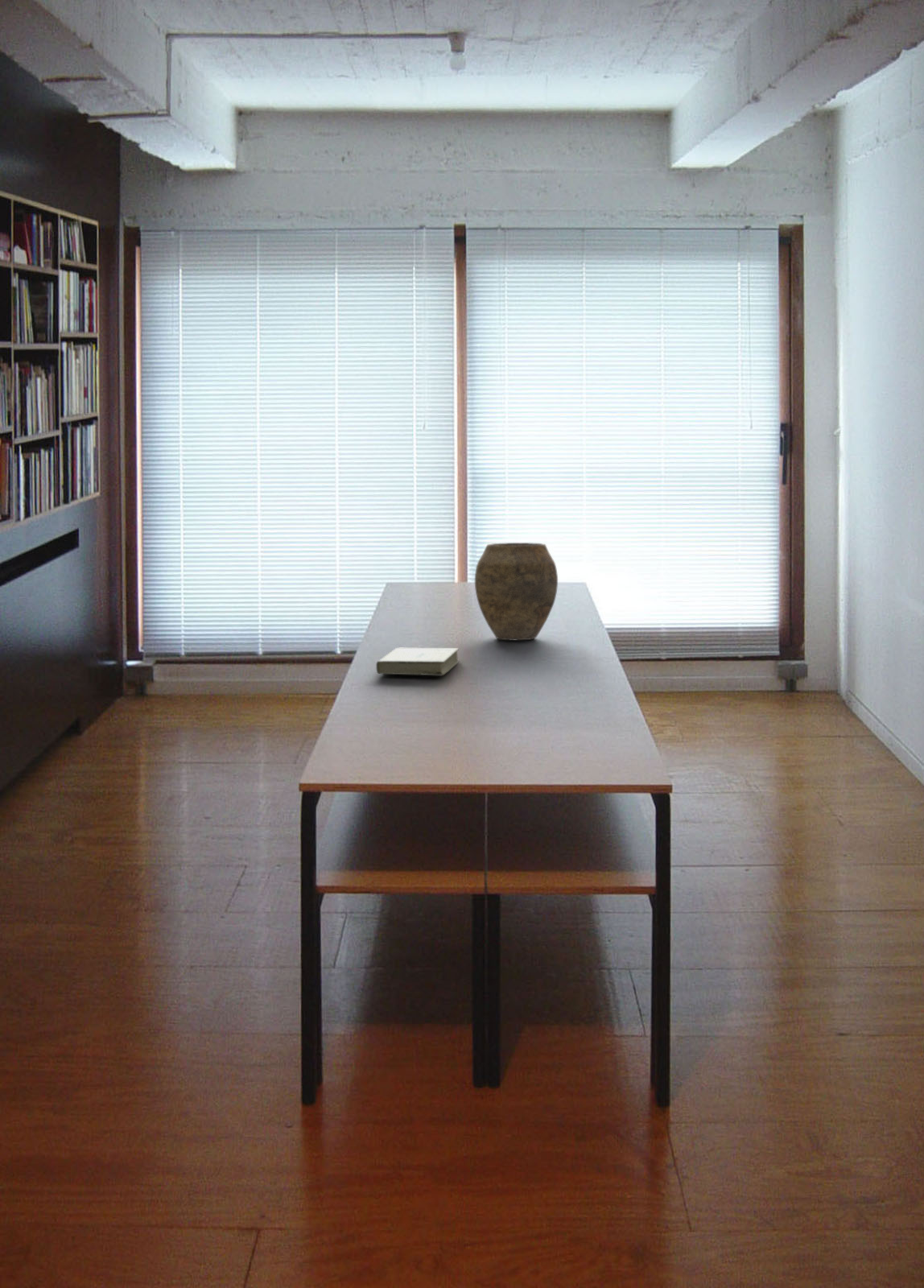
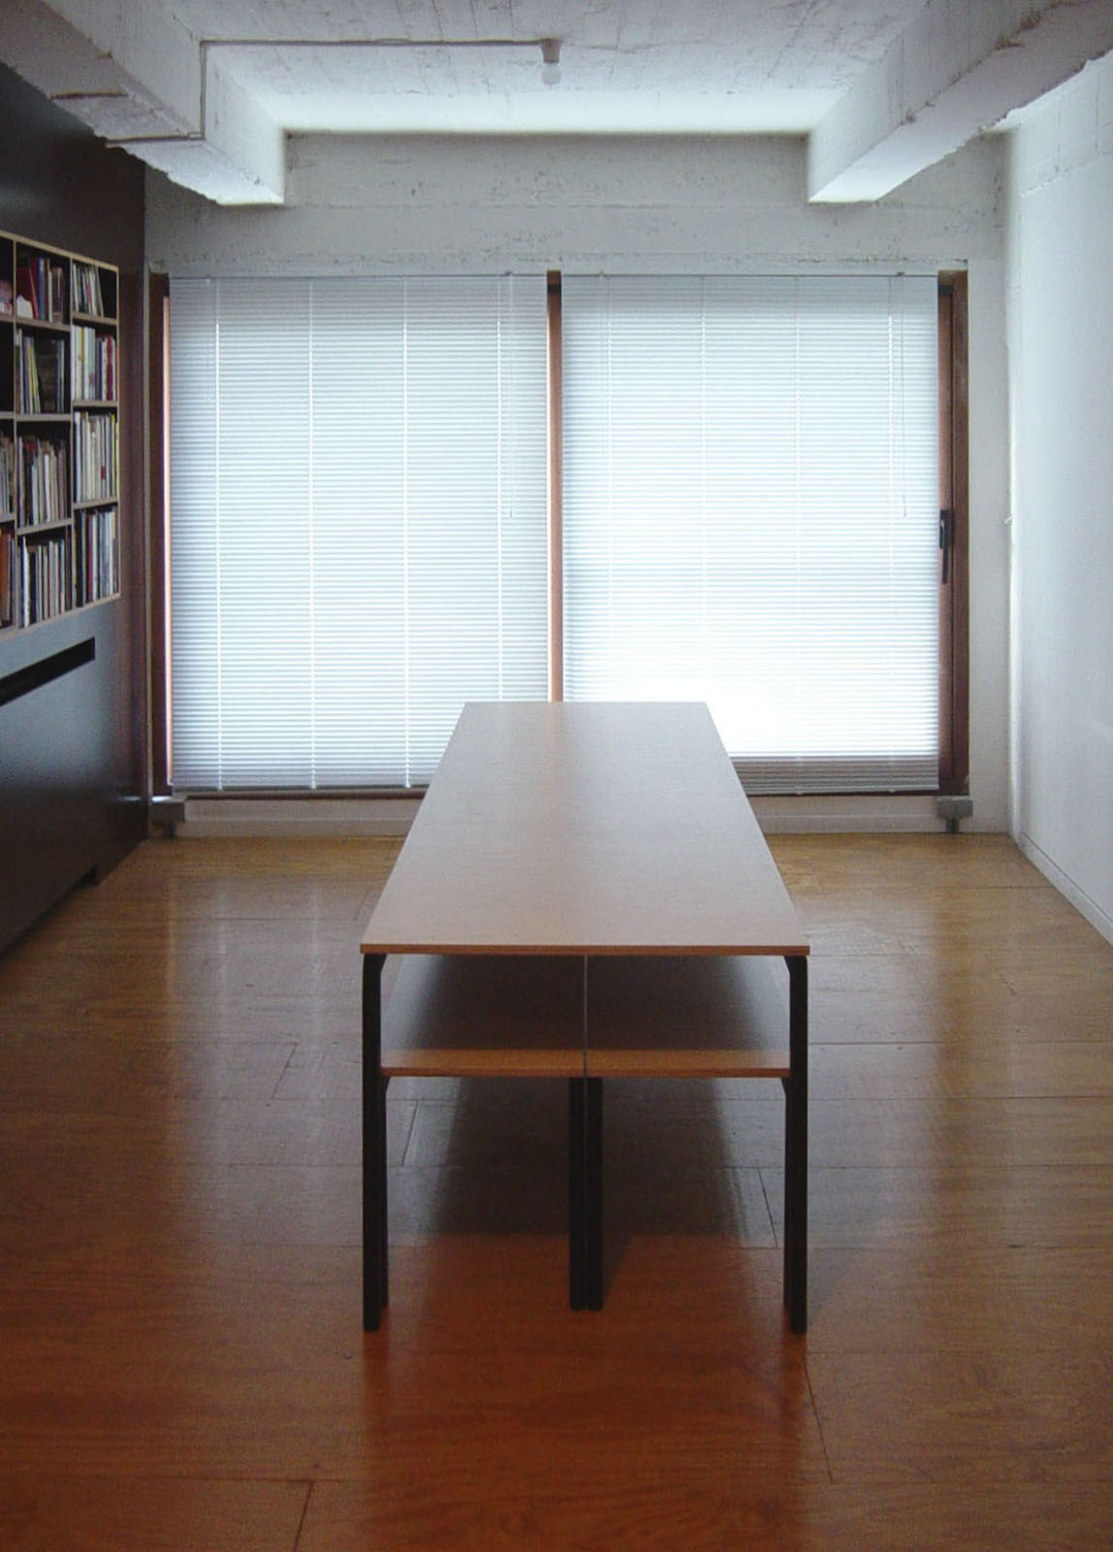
- book (419, 661)
- vase (516, 591)
